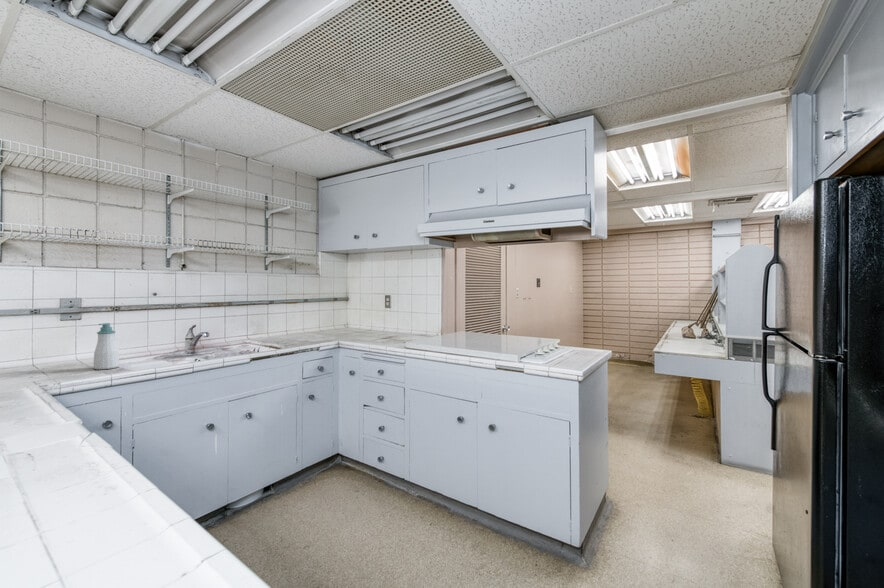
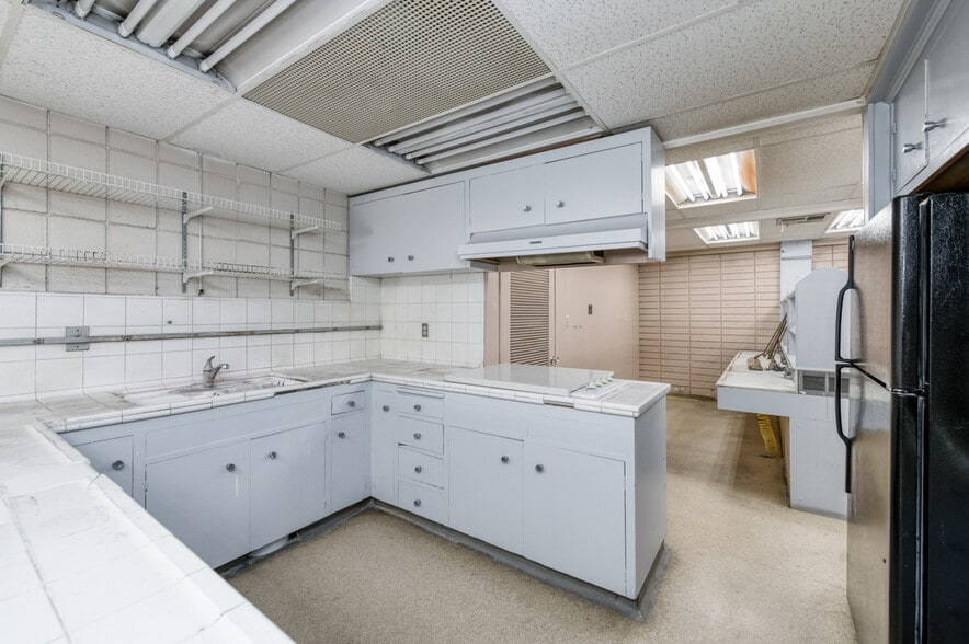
- soap bottle (106, 345)
